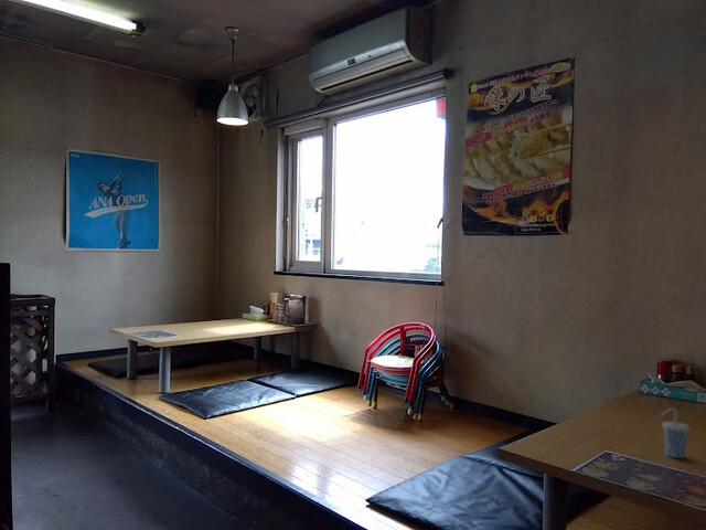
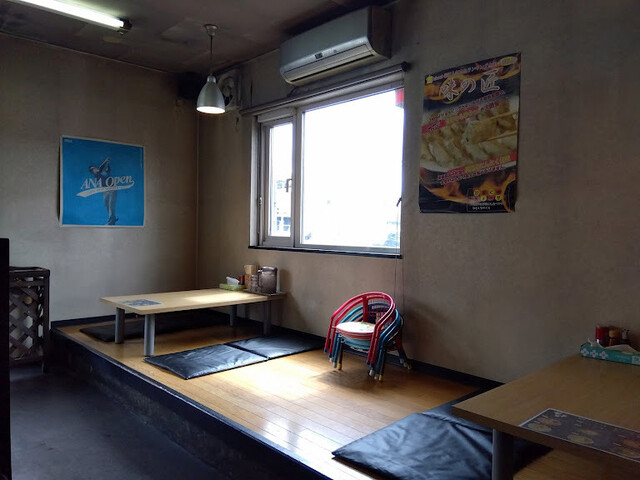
- cup (674, 432)
